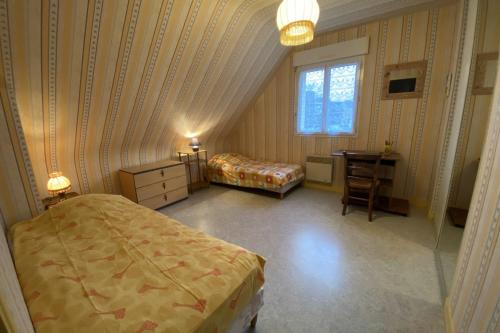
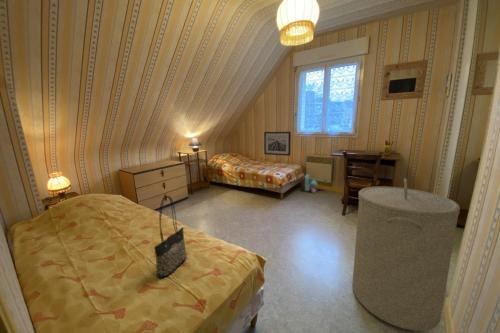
+ tote bag (170, 235)
+ wall art (276, 143)
+ backpack (312, 181)
+ laundry hamper (398, 241)
